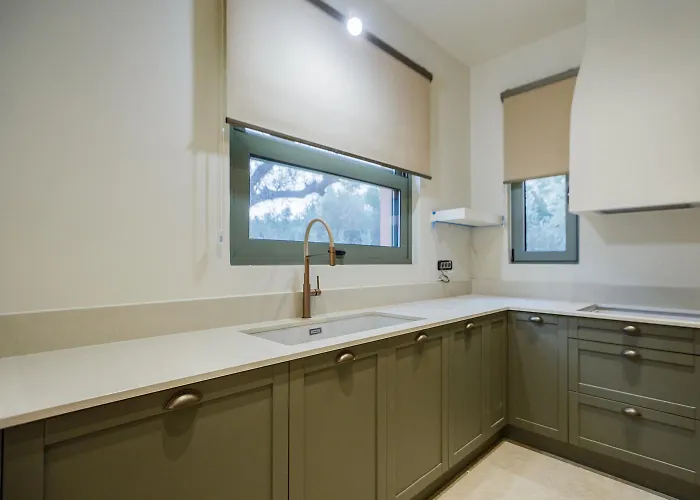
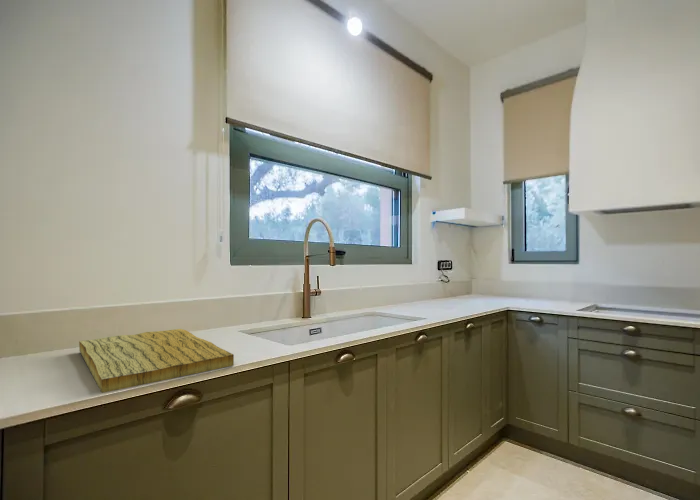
+ cutting board (151, 350)
